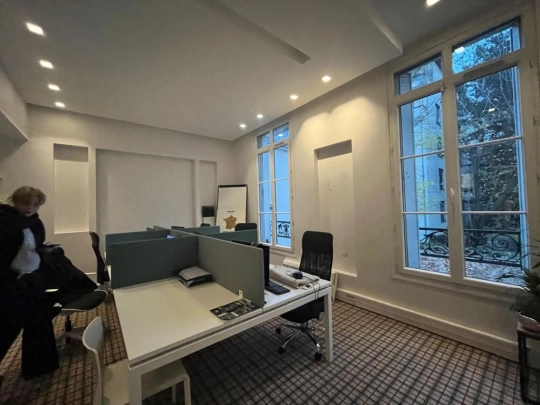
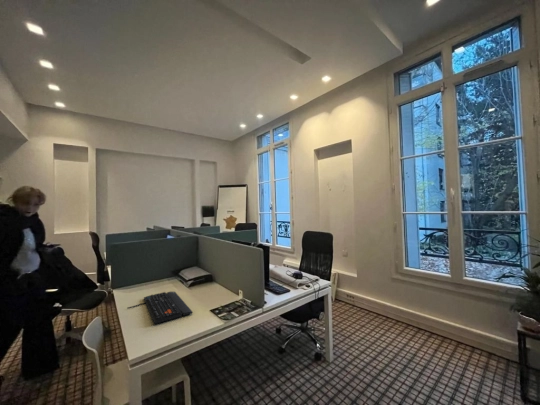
+ keyboard (157, 306)
